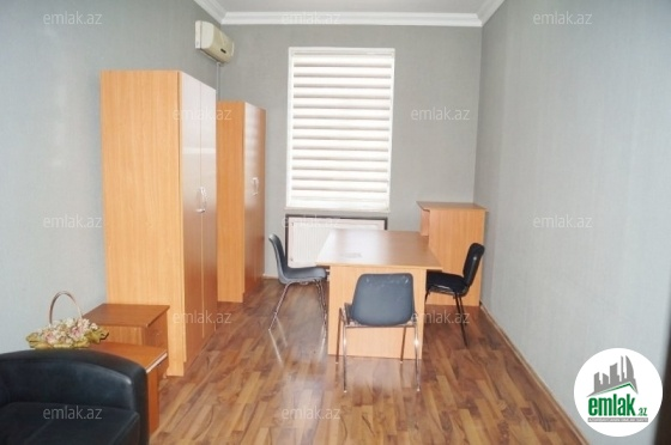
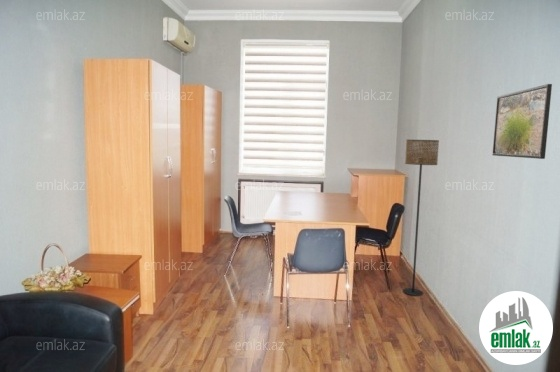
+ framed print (518, 124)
+ floor lamp (417, 217)
